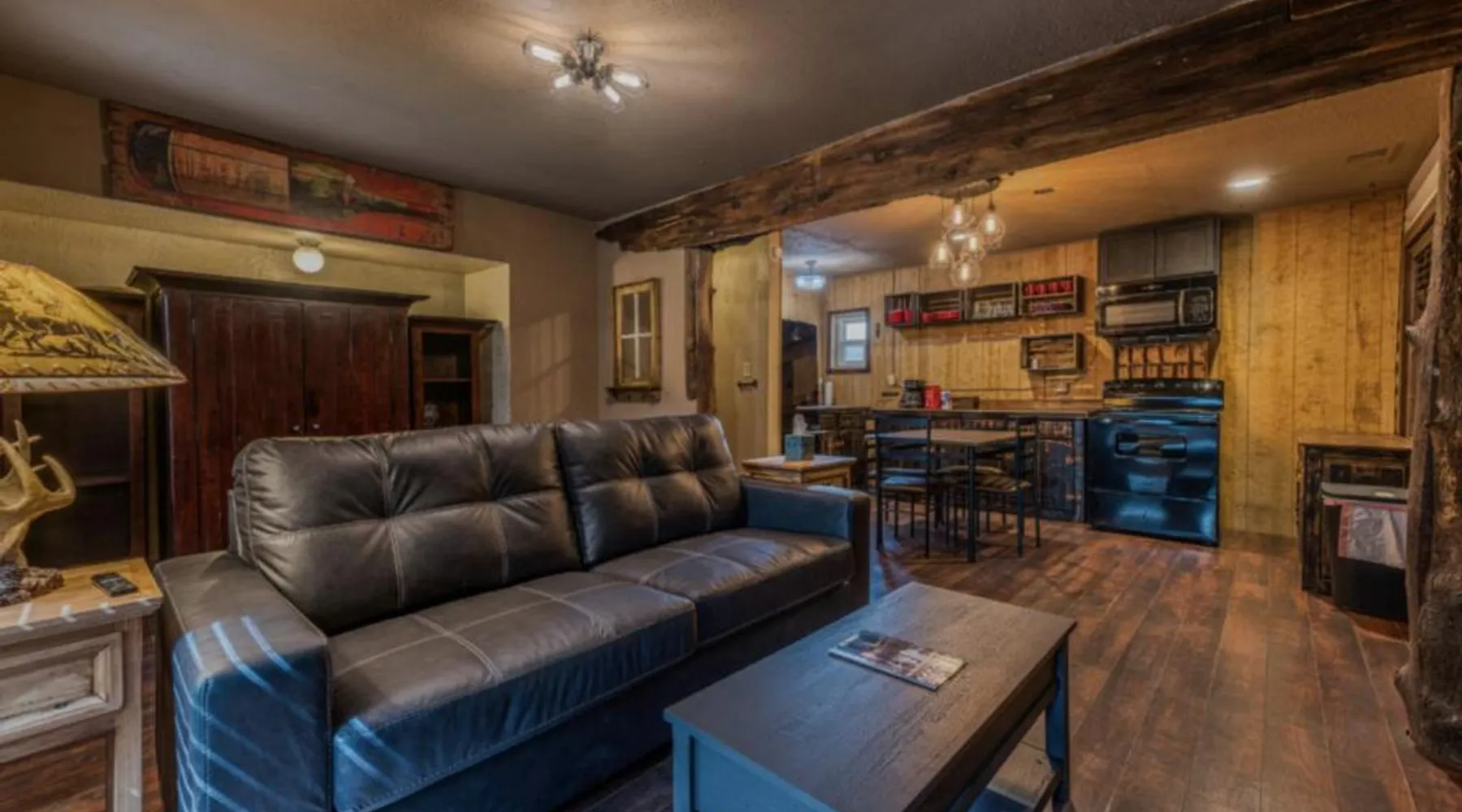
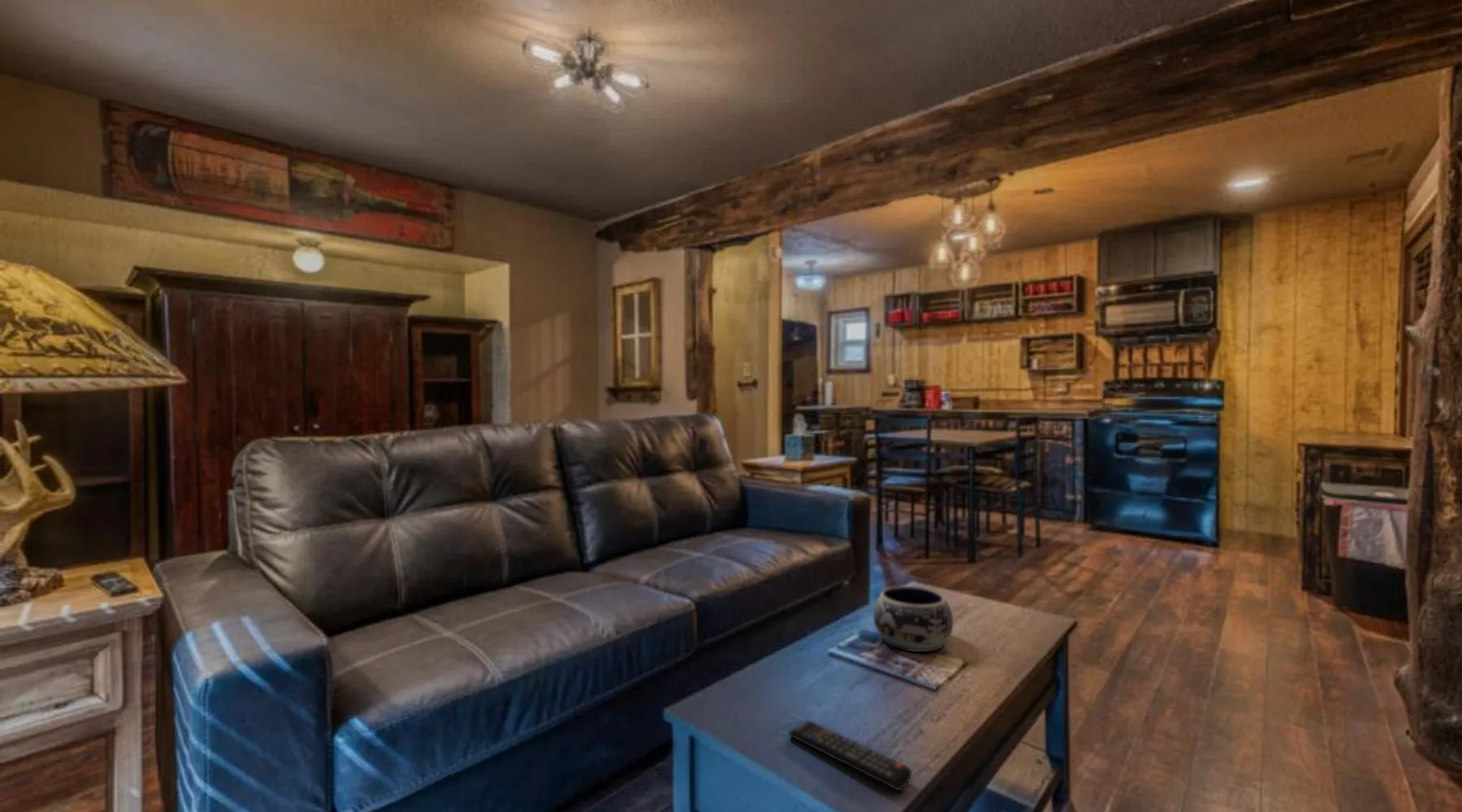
+ remote control (846, 753)
+ decorative bowl (912, 617)
